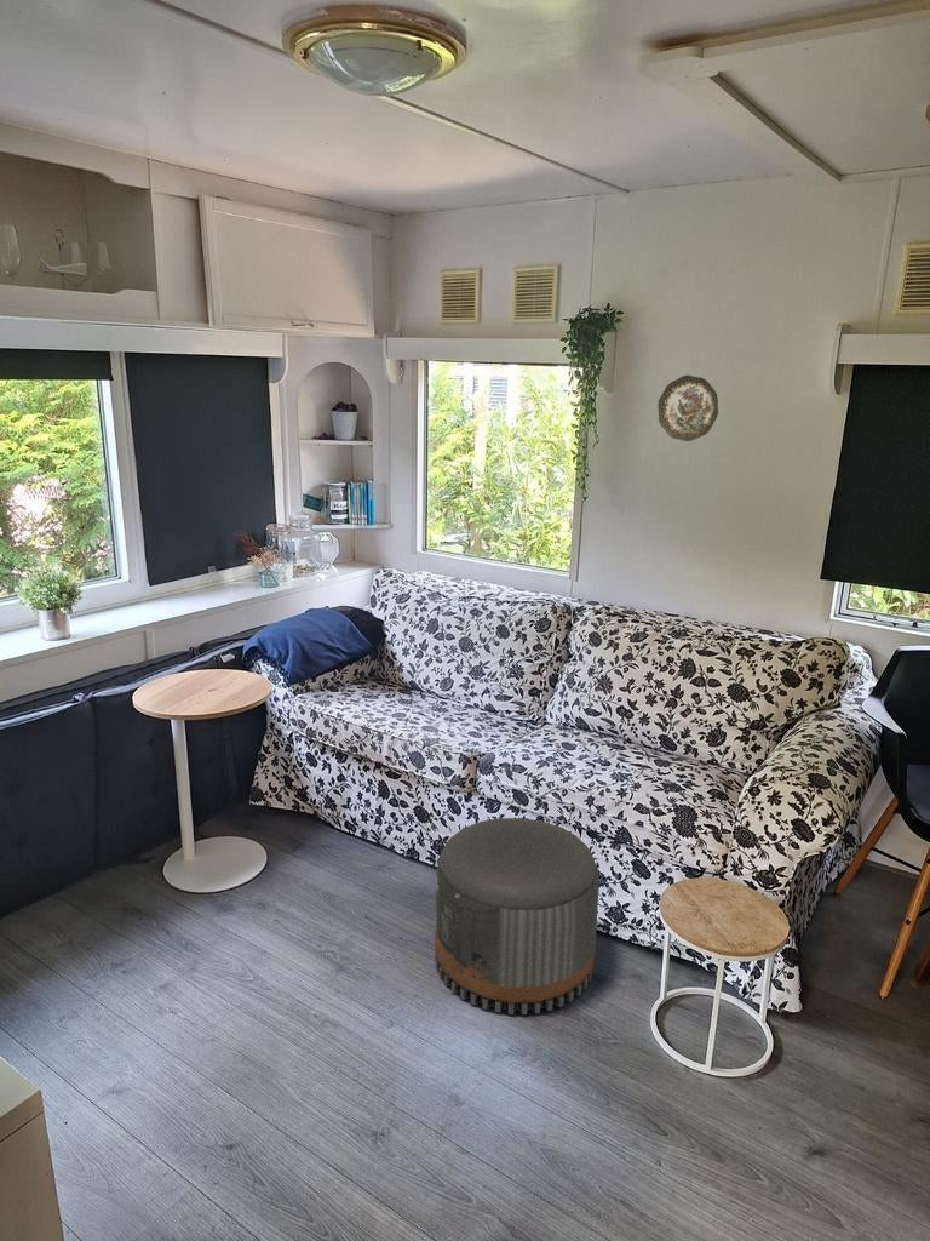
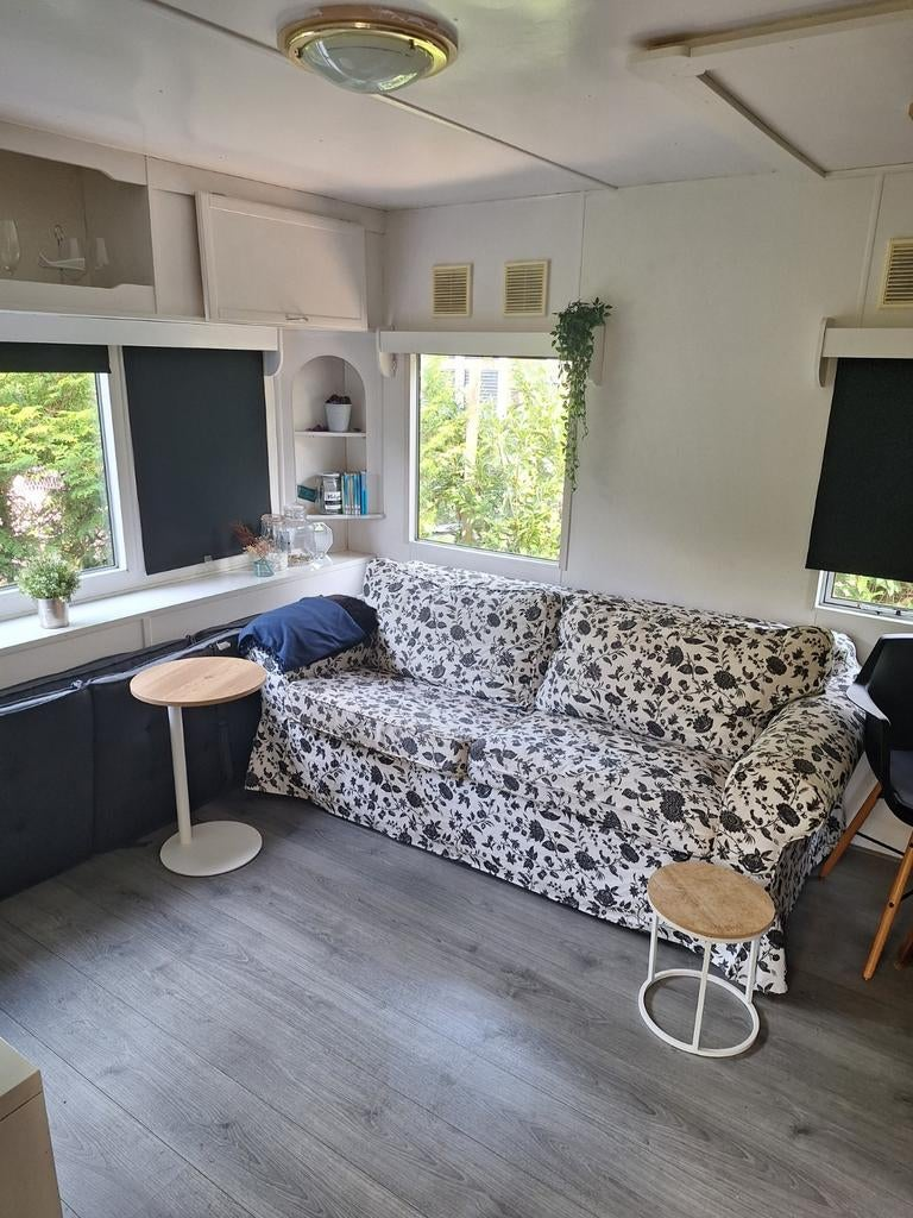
- decorative plate (688, 408)
- pouf (516, 900)
